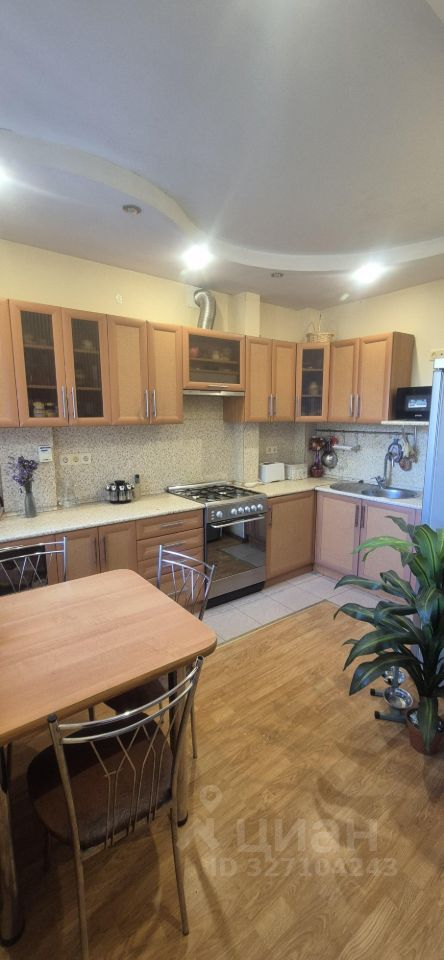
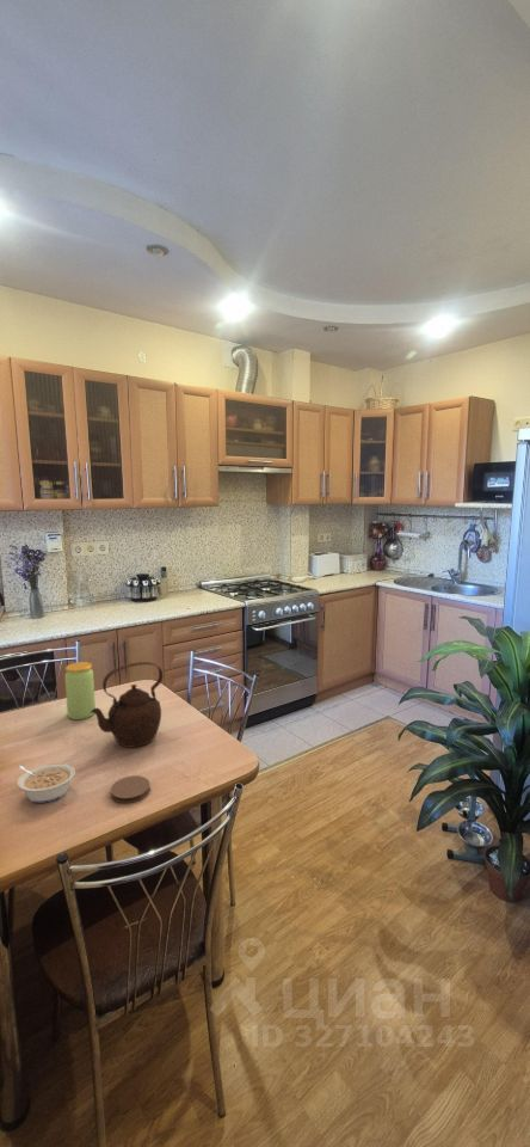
+ coaster (130, 789)
+ teapot (127, 704)
+ jar (80, 689)
+ legume (44, 783)
